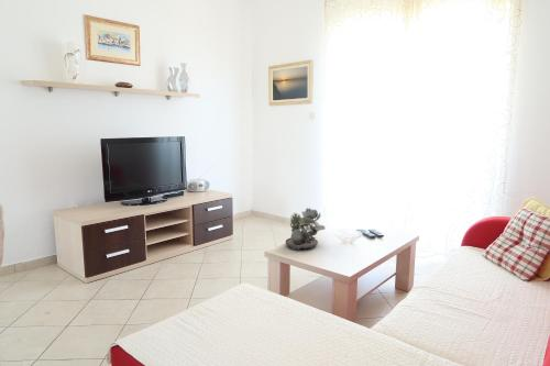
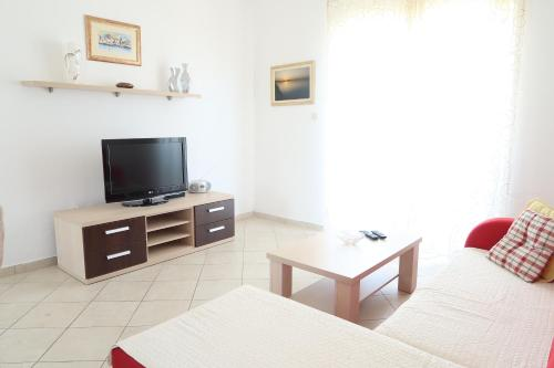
- succulent plant (304, 228)
